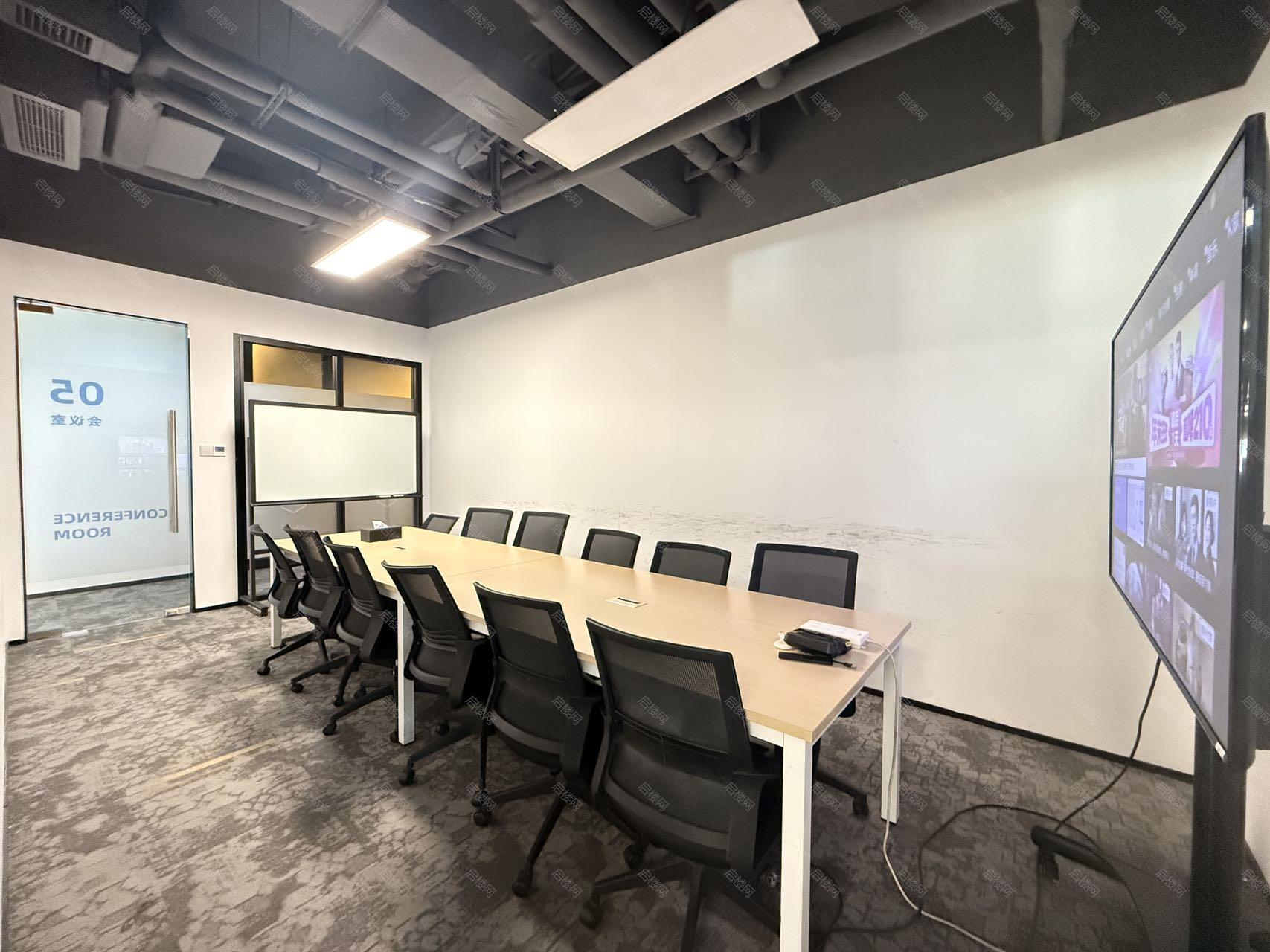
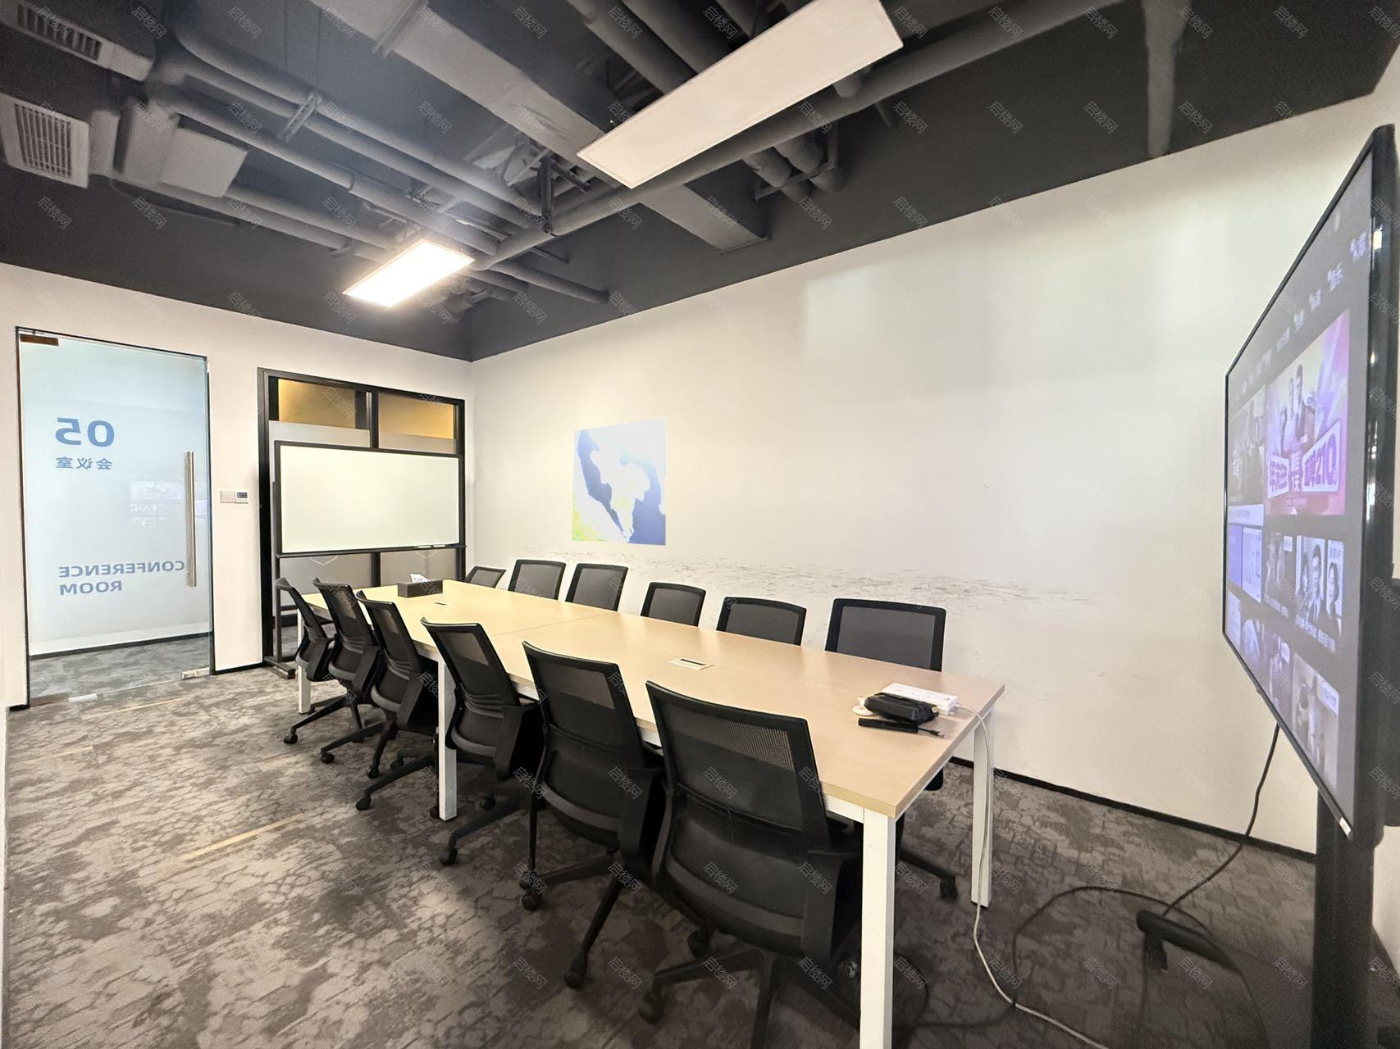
+ world map (615, 484)
